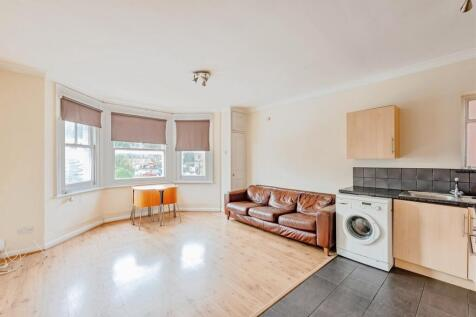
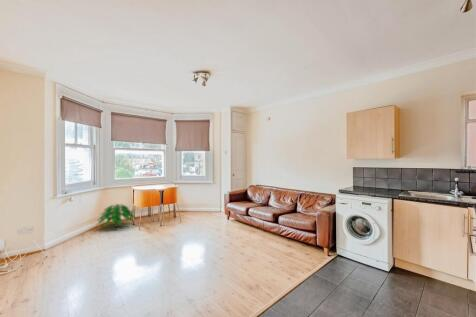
+ indoor plant (116, 214)
